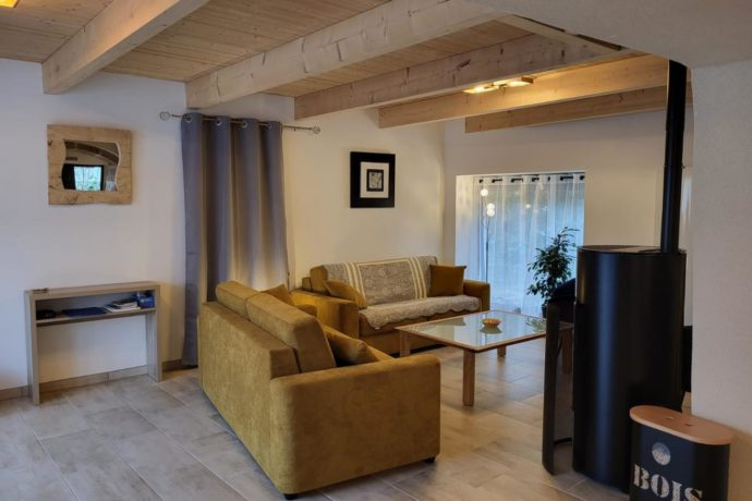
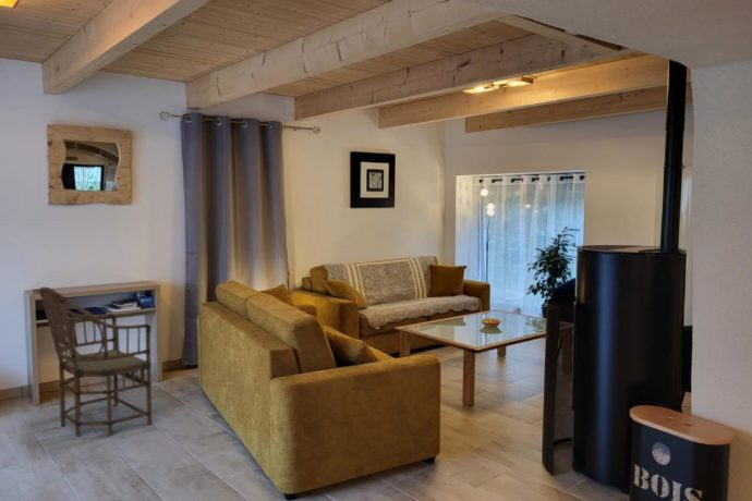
+ armchair (92, 354)
